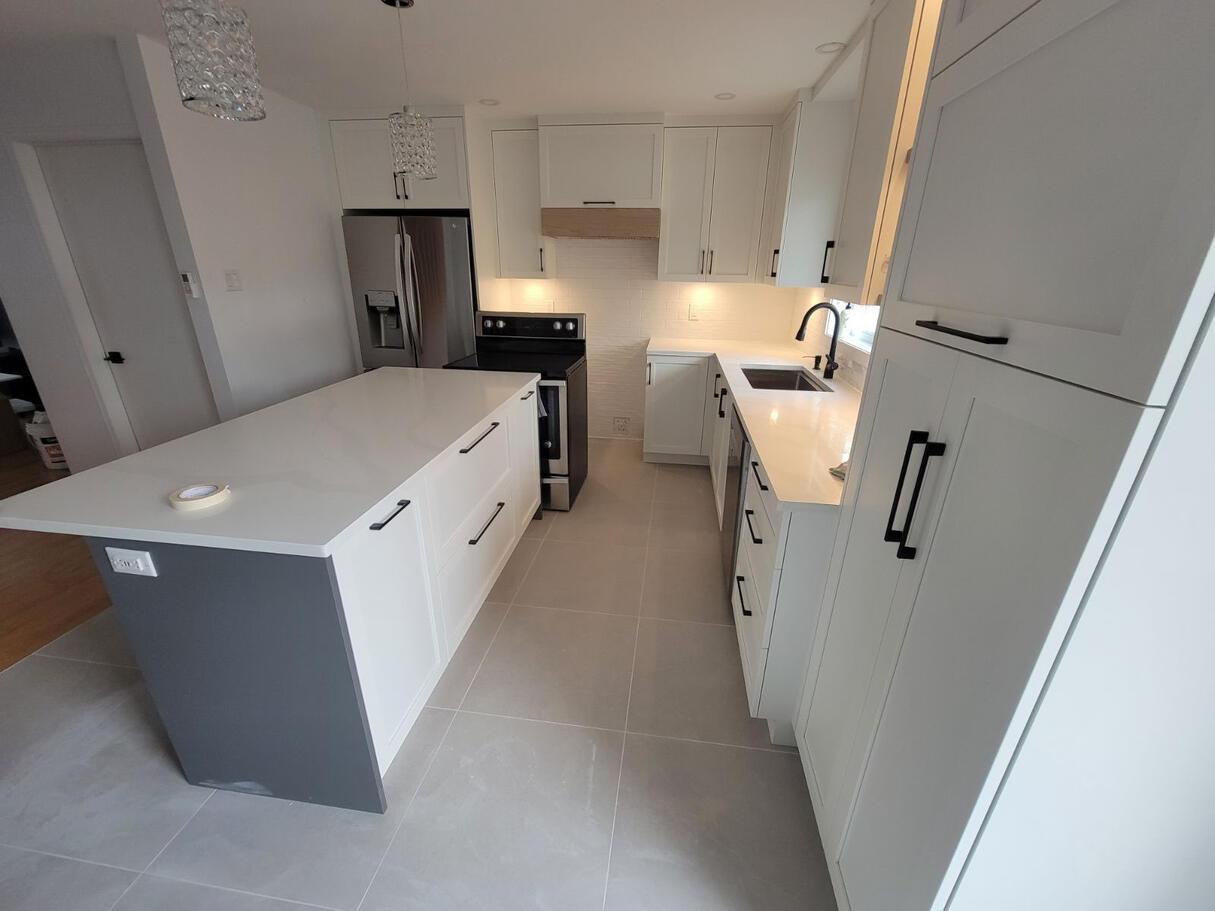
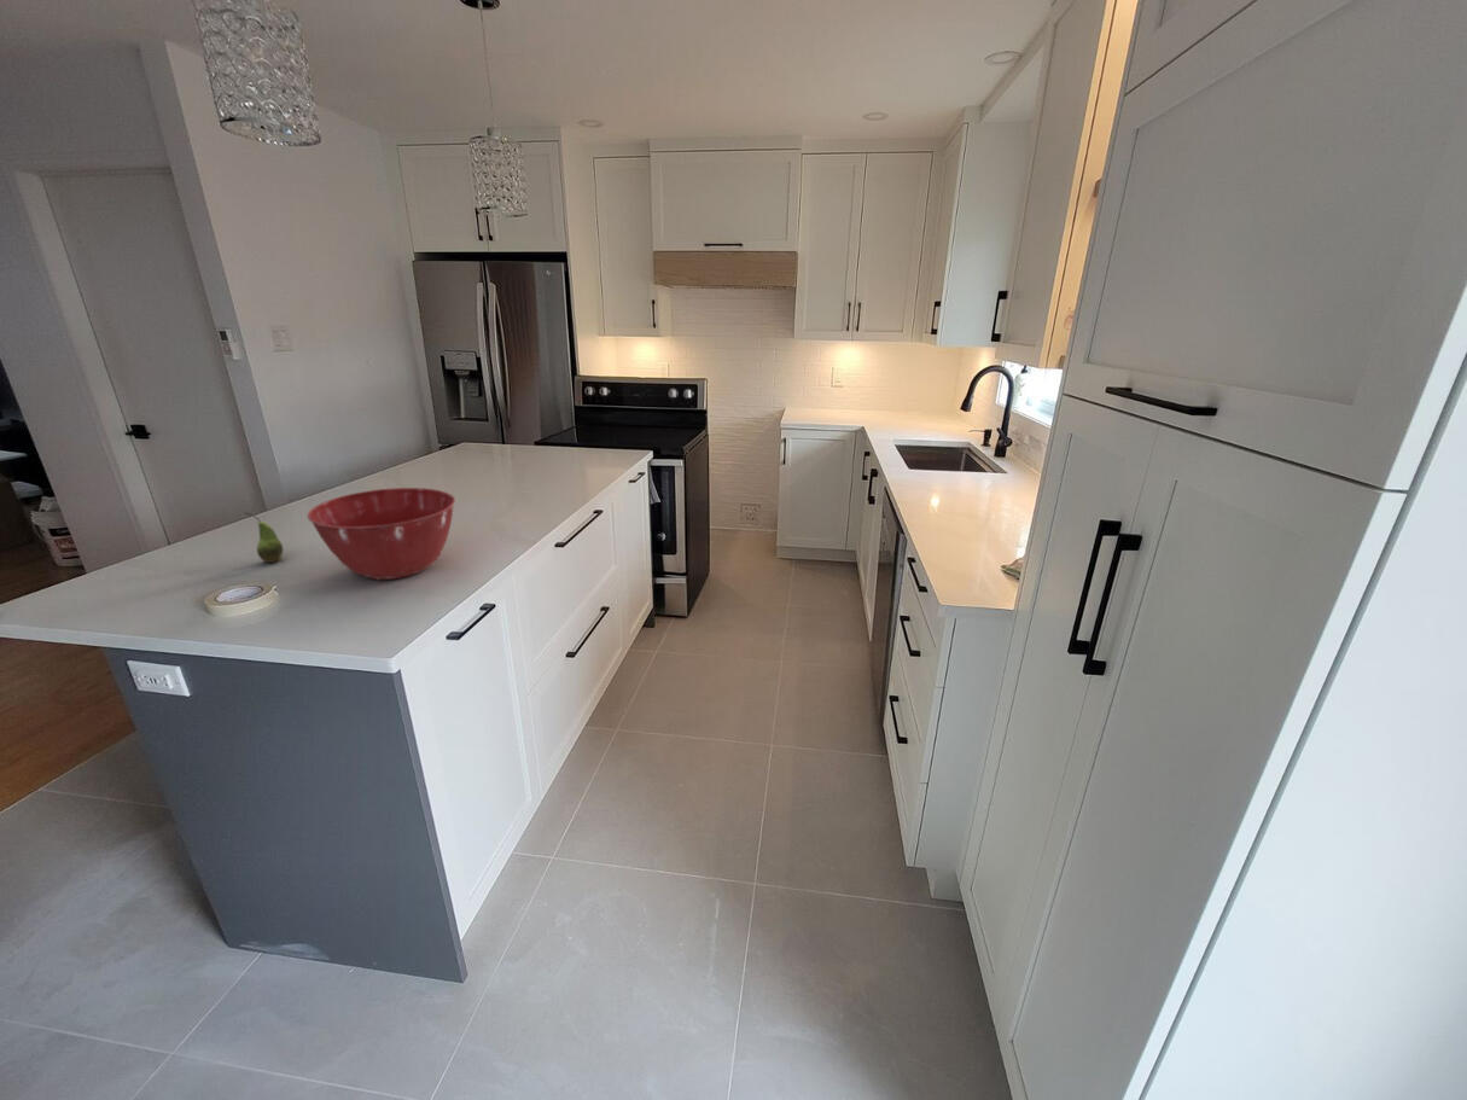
+ fruit (266, 536)
+ mixing bowl (391, 536)
